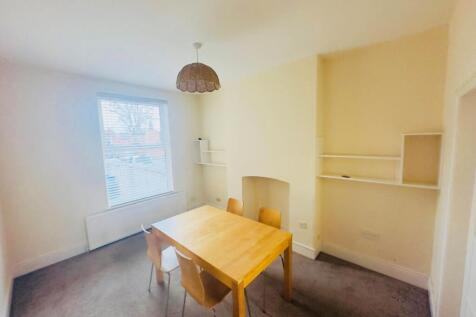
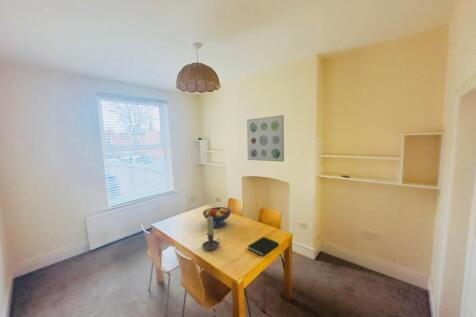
+ wall art (264, 139)
+ candle holder (211, 231)
+ fruit bowl (217, 215)
+ book (263, 245)
